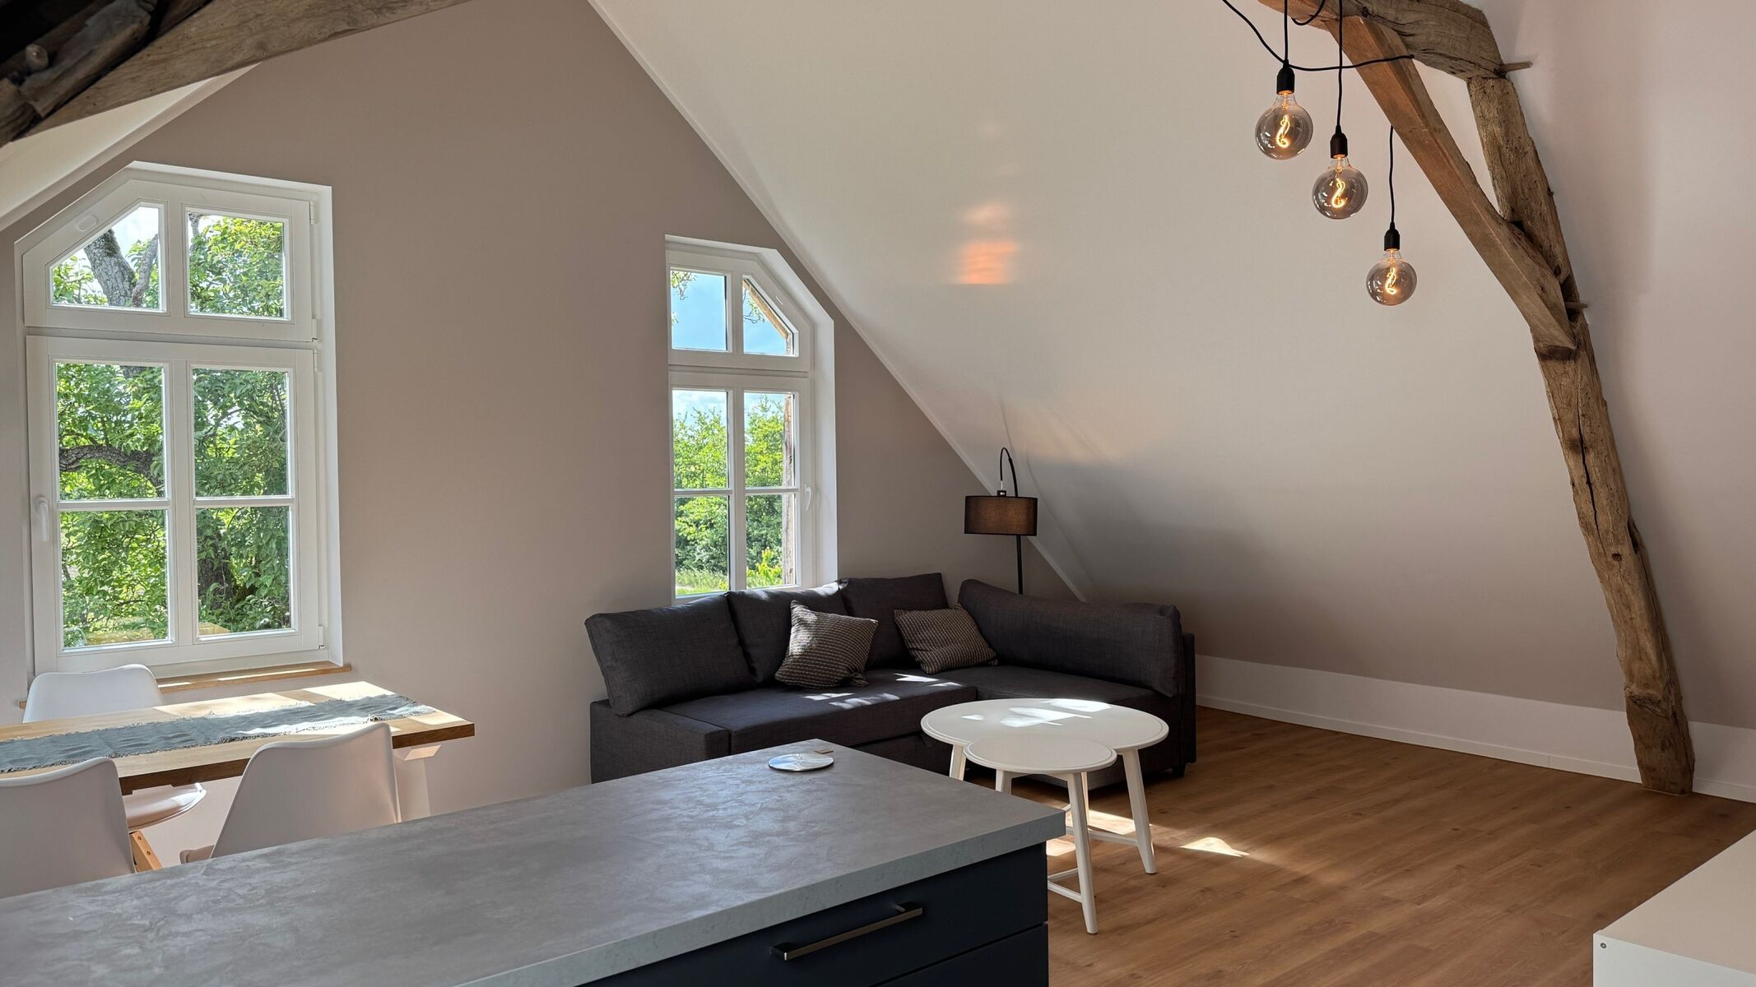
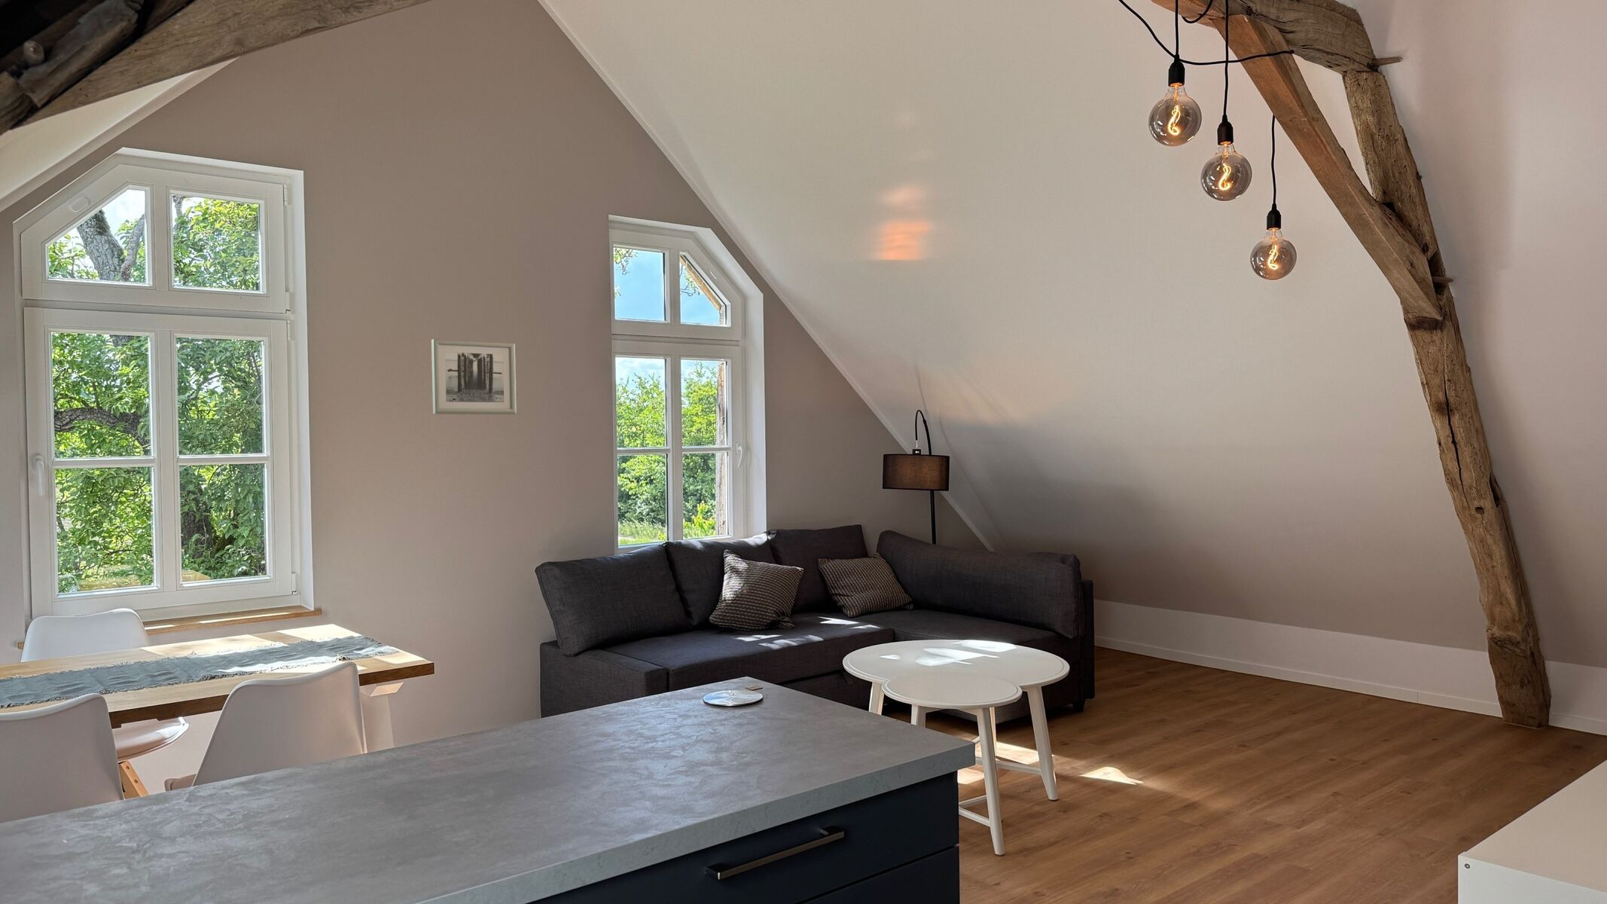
+ wall art (475, 377)
